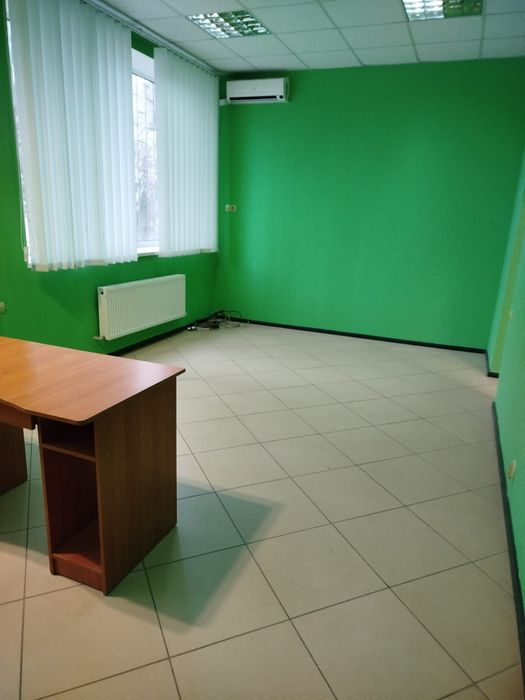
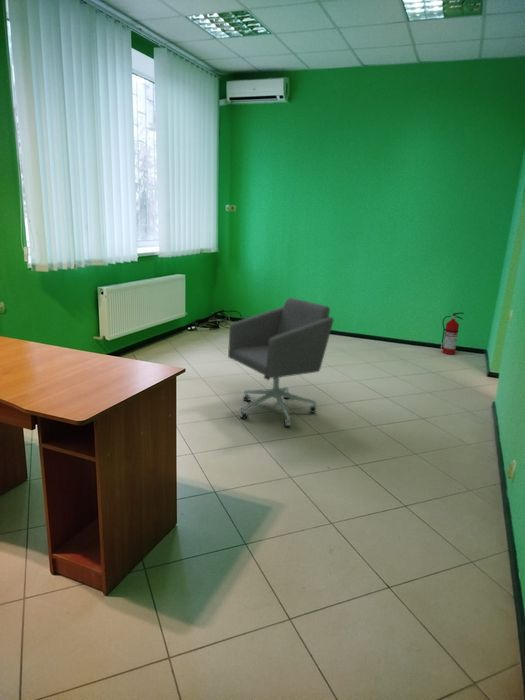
+ office chair (278, 358)
+ fire extinguisher (451, 332)
